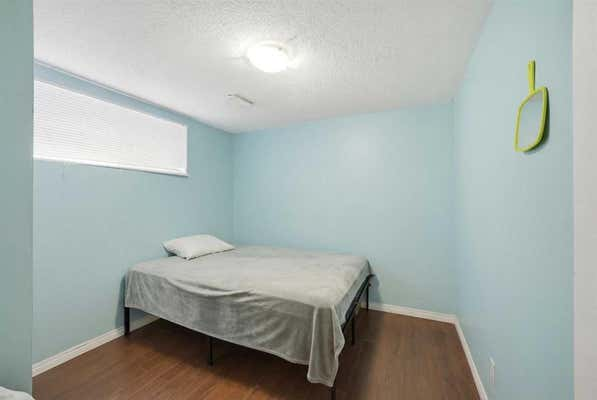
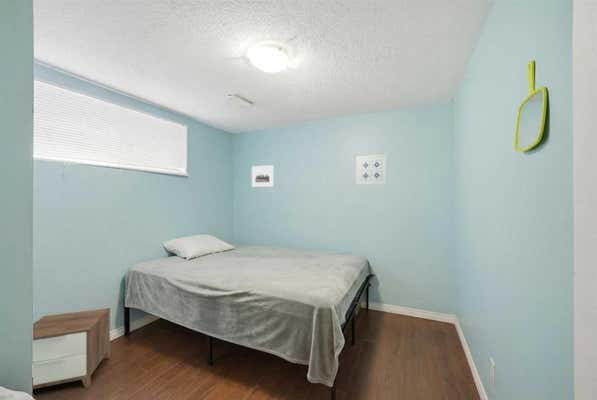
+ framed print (262, 176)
+ nightstand (65, 349)
+ wall art (371, 170)
